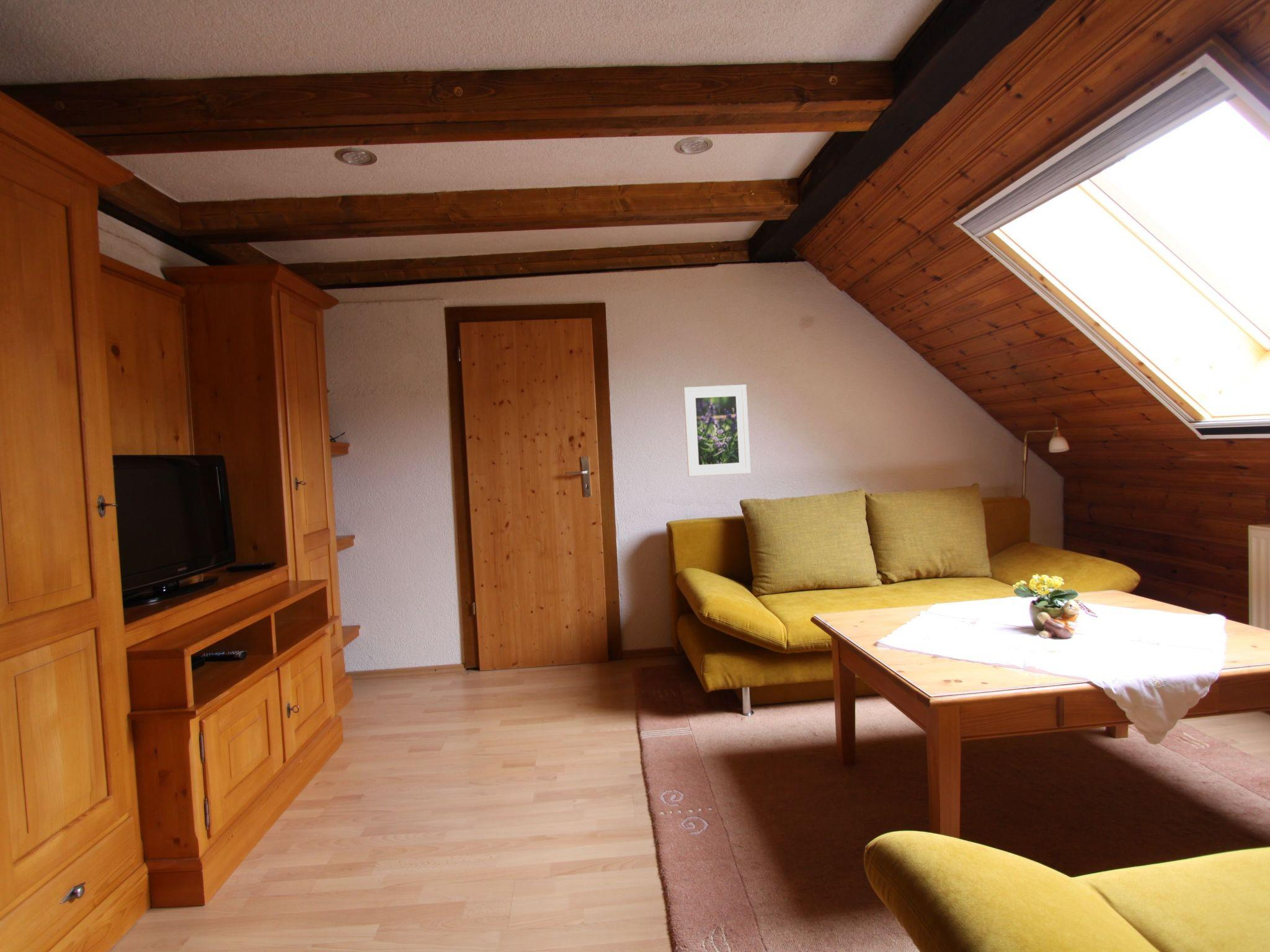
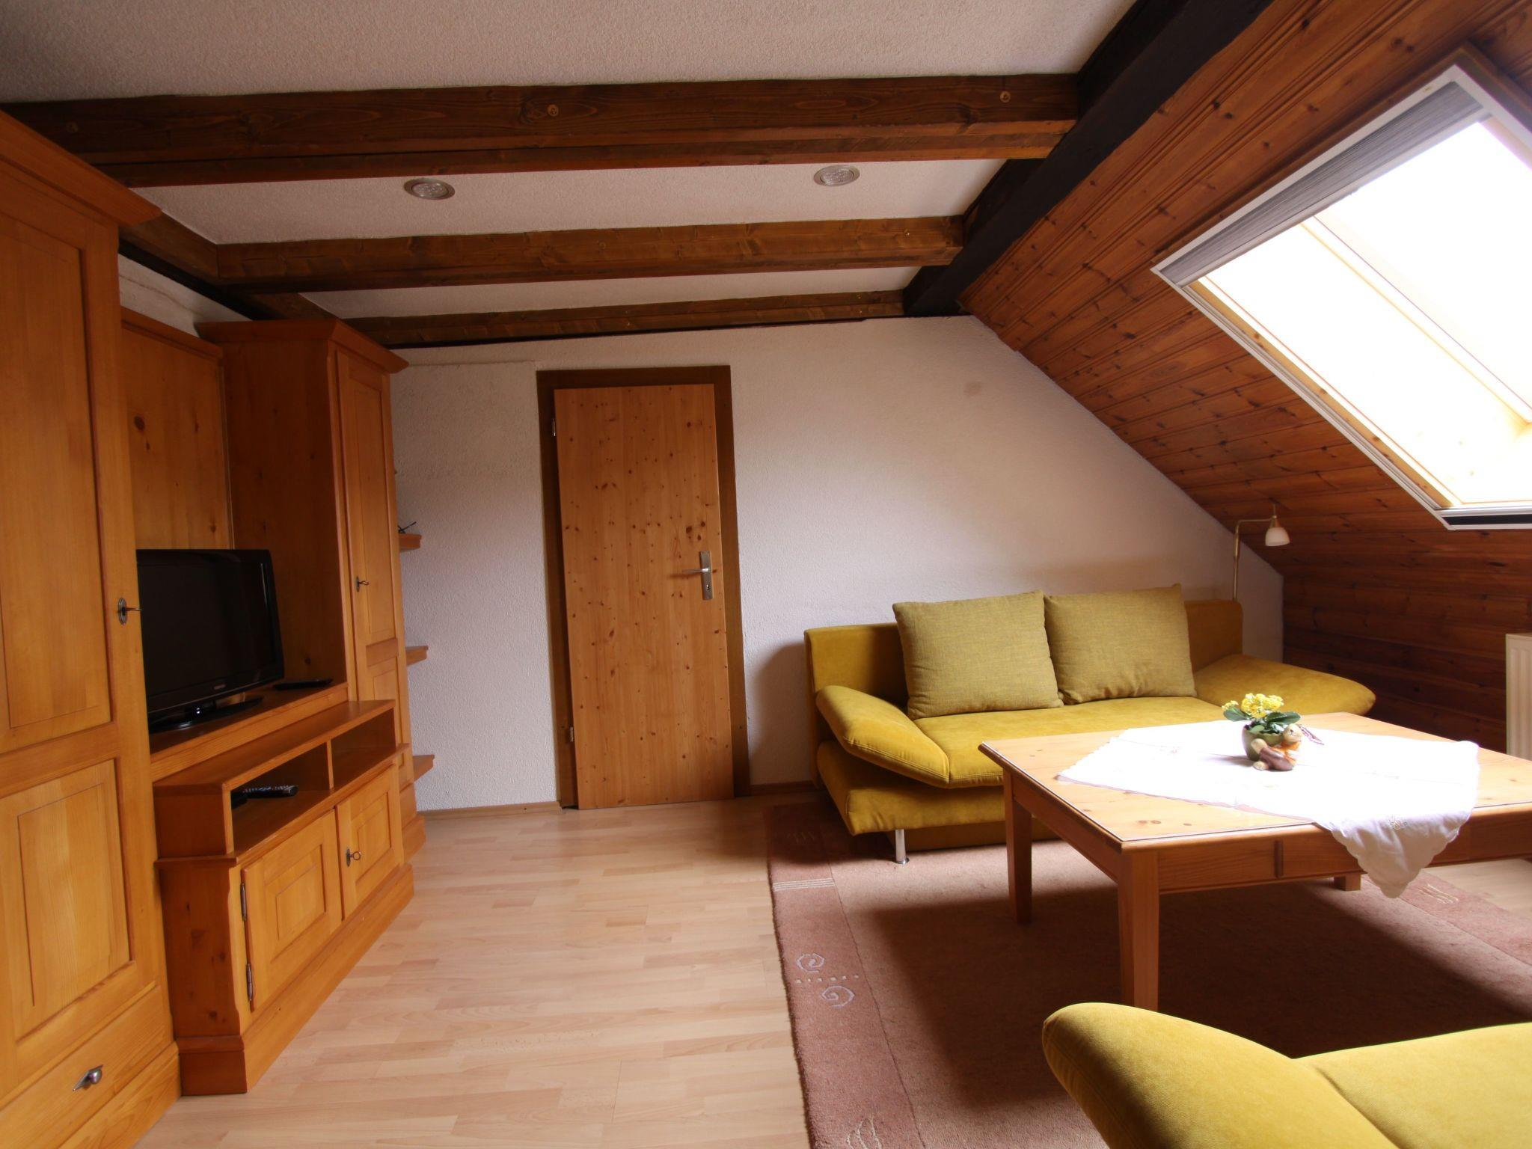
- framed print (717, 430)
